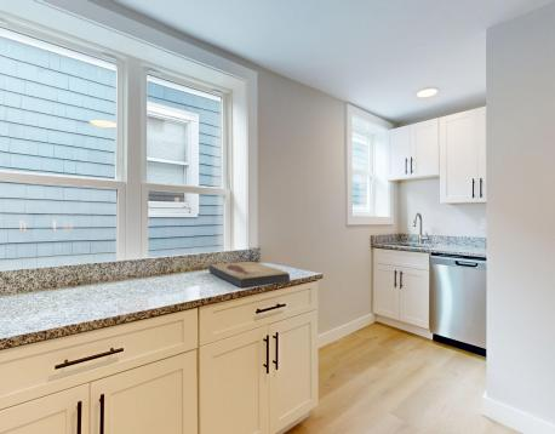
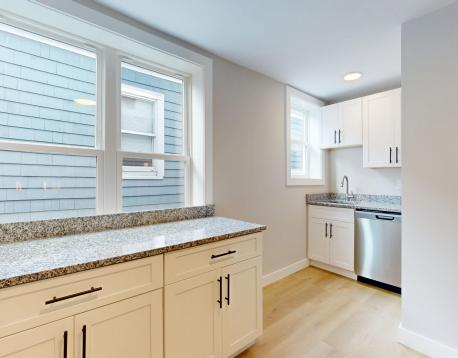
- fish fossil (246, 272)
